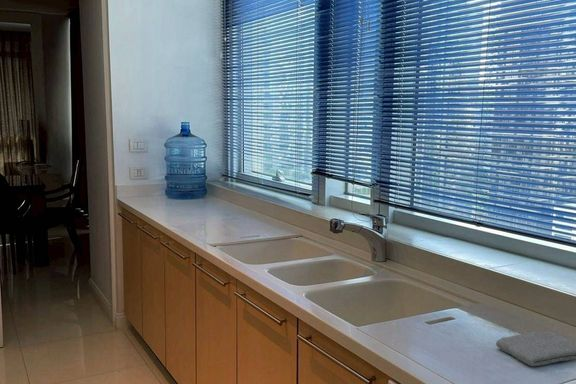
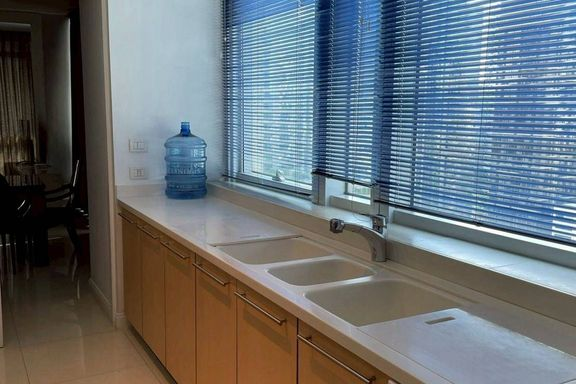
- washcloth (541, 347)
